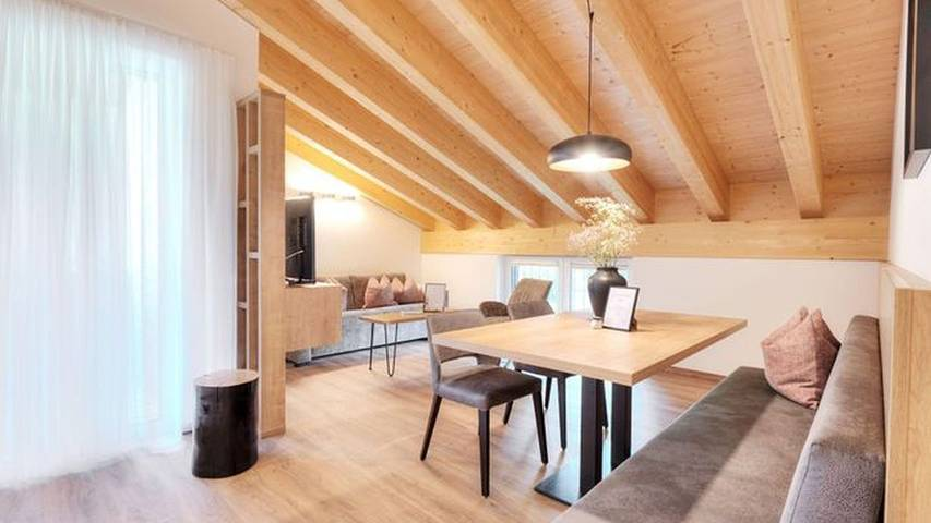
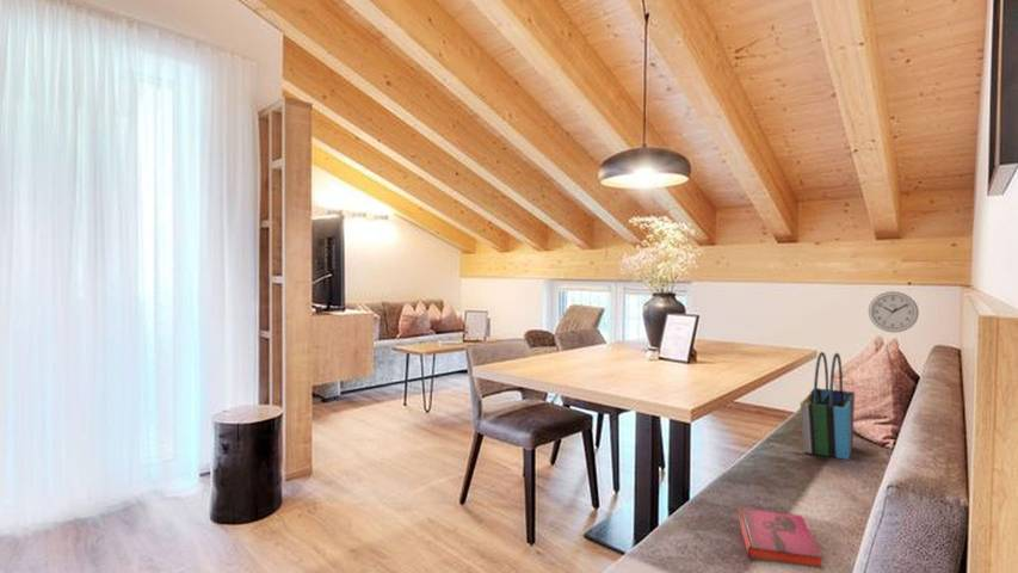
+ wall clock (891, 312)
+ tote bag (828, 400)
+ hardback book (776, 535)
